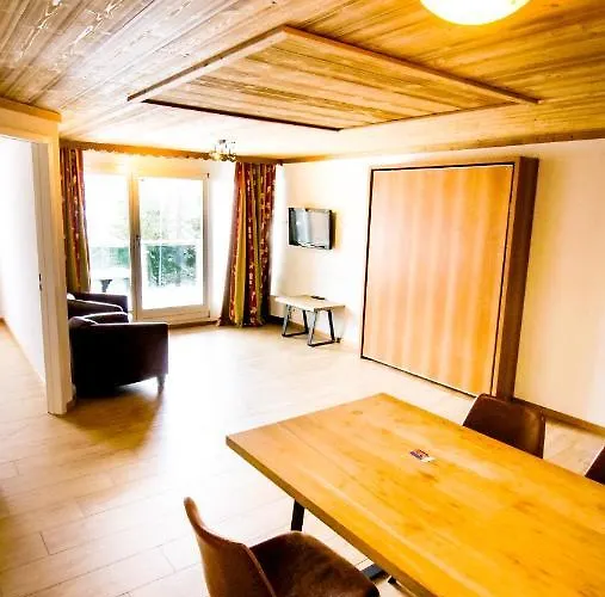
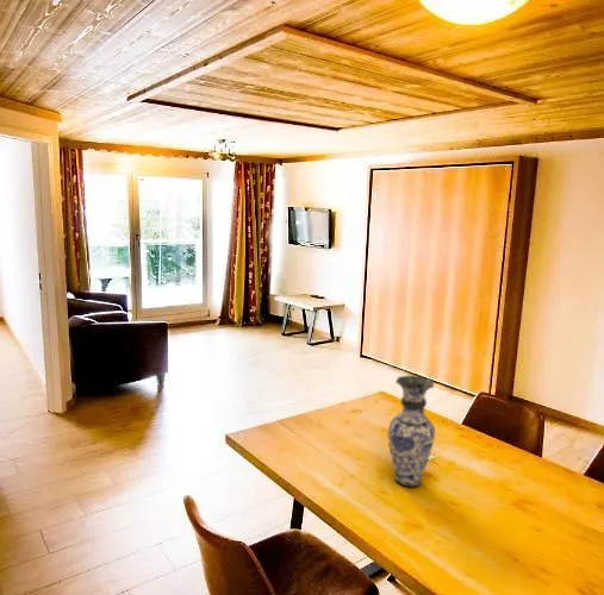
+ vase (411, 432)
